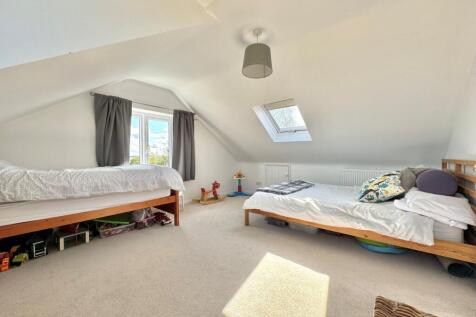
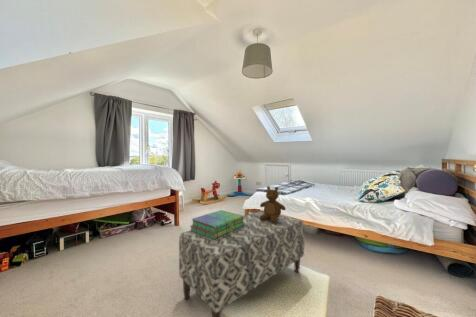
+ stack of books (218, 222)
+ teddy bear (270, 203)
+ bench (247, 254)
